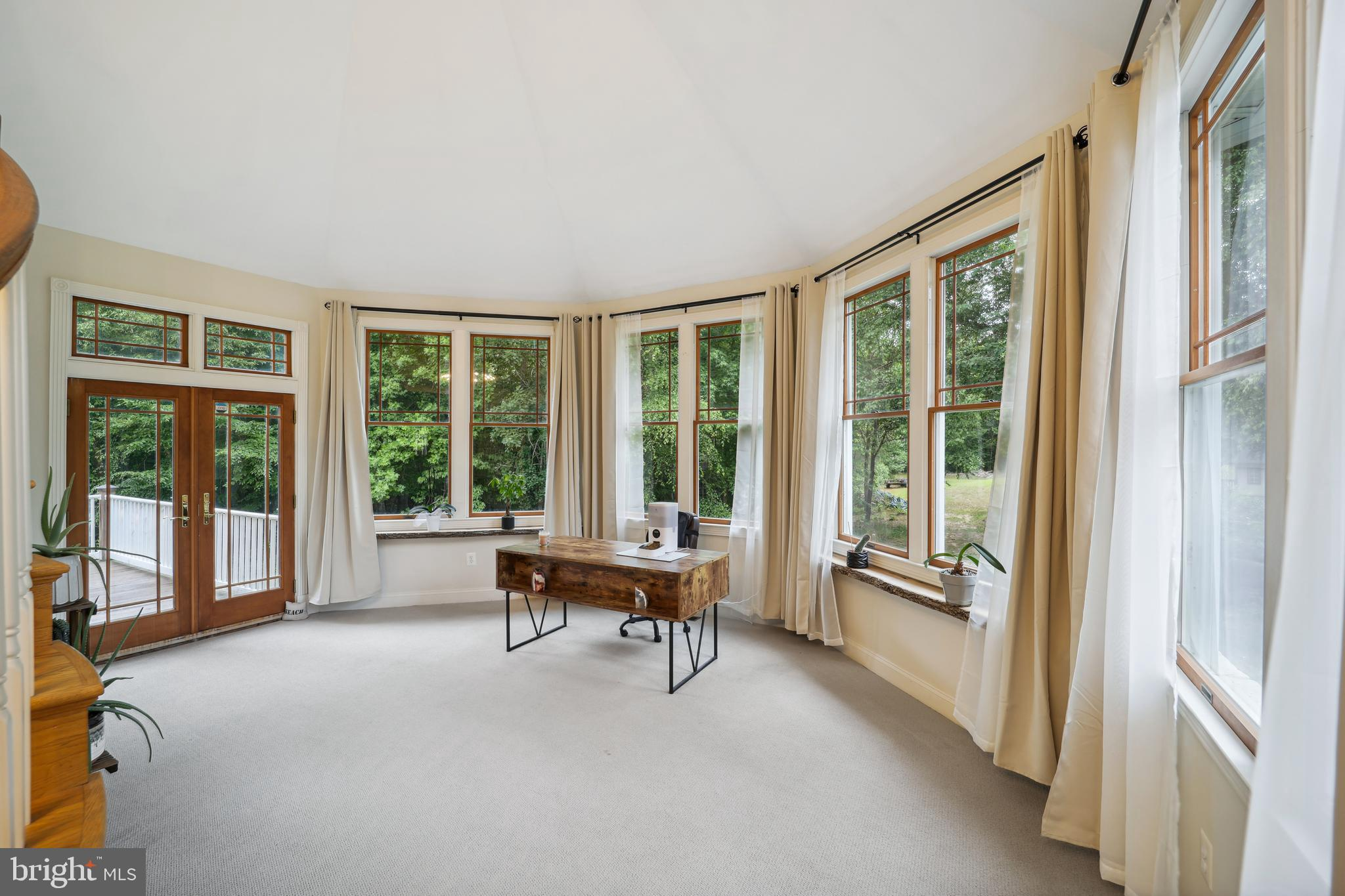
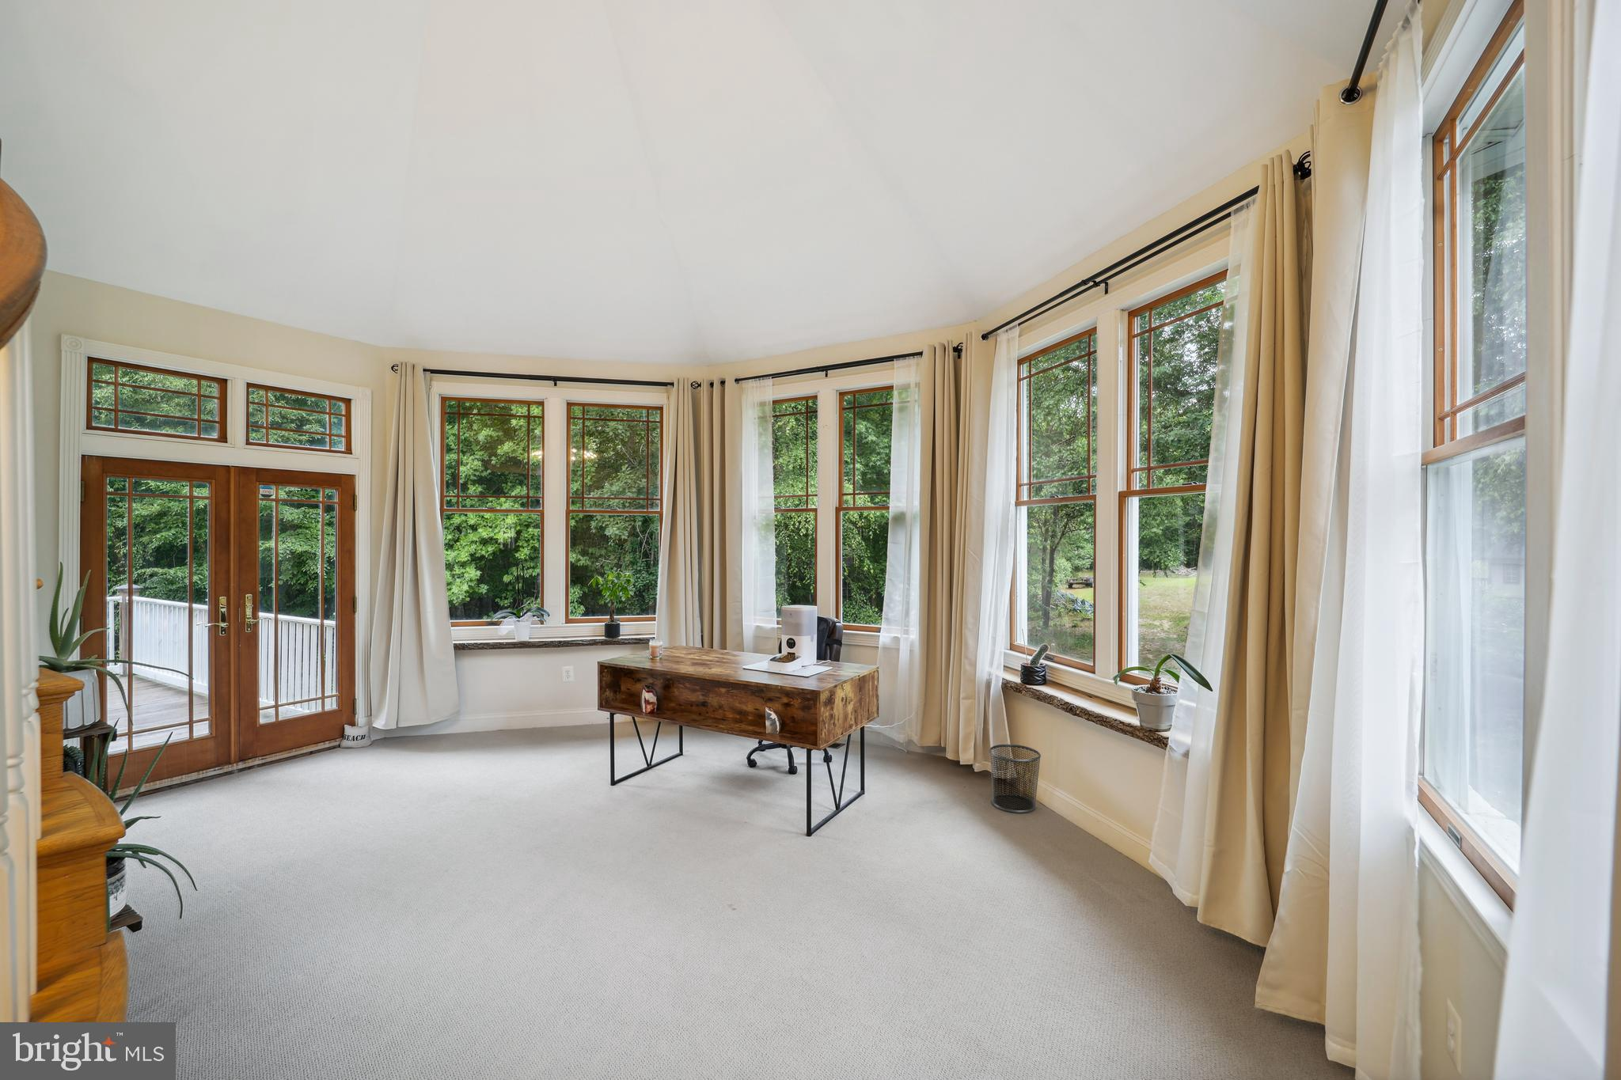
+ waste bin (1014, 777)
